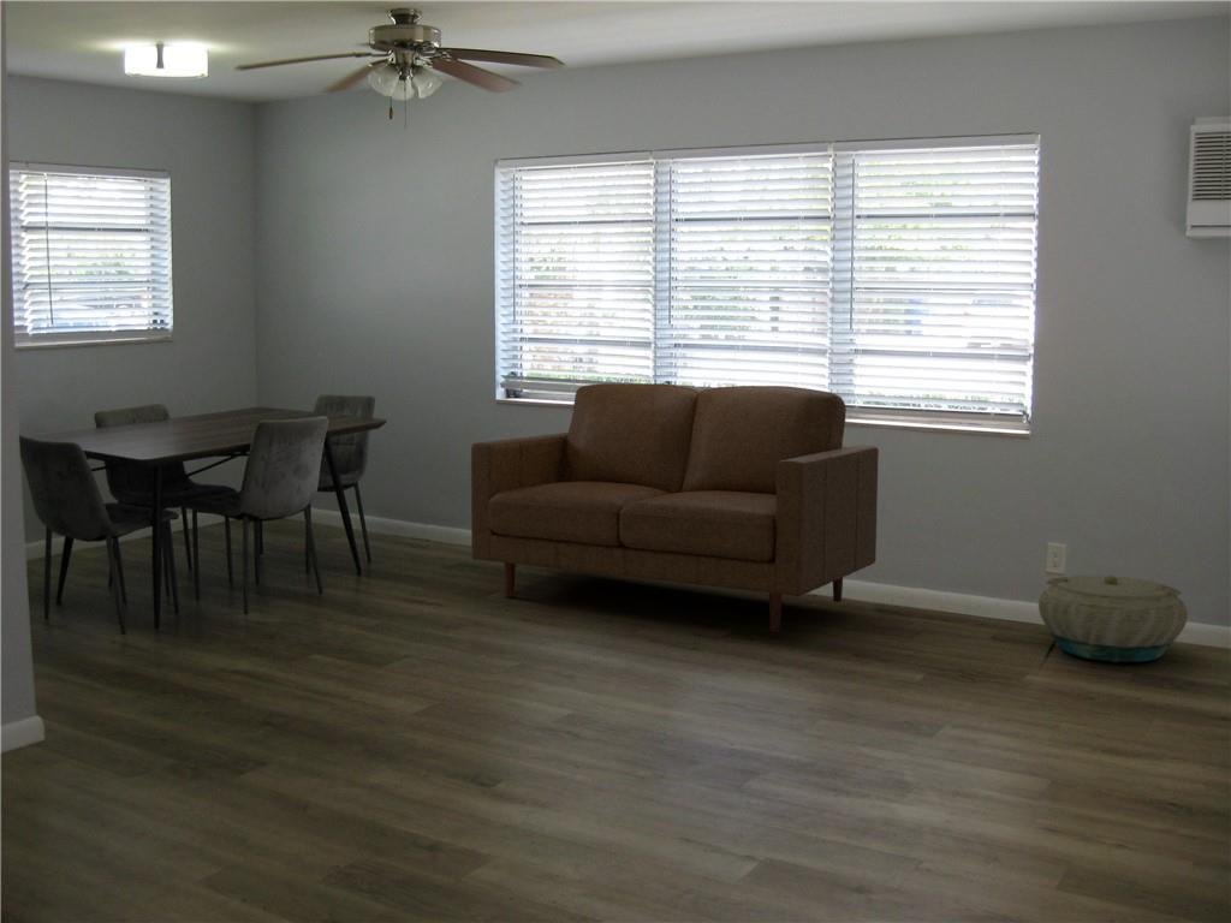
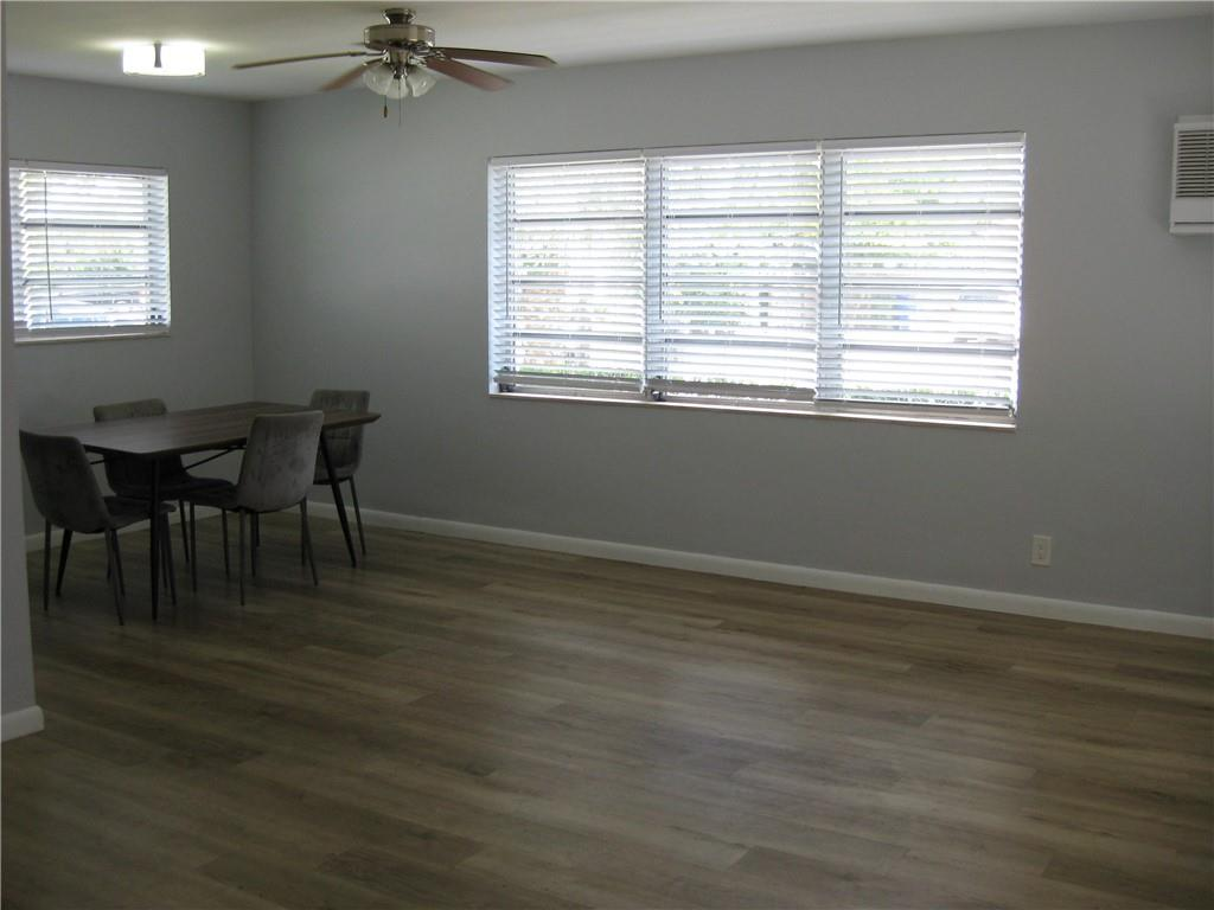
- sofa (671, 493)
- basket (1111, 614)
